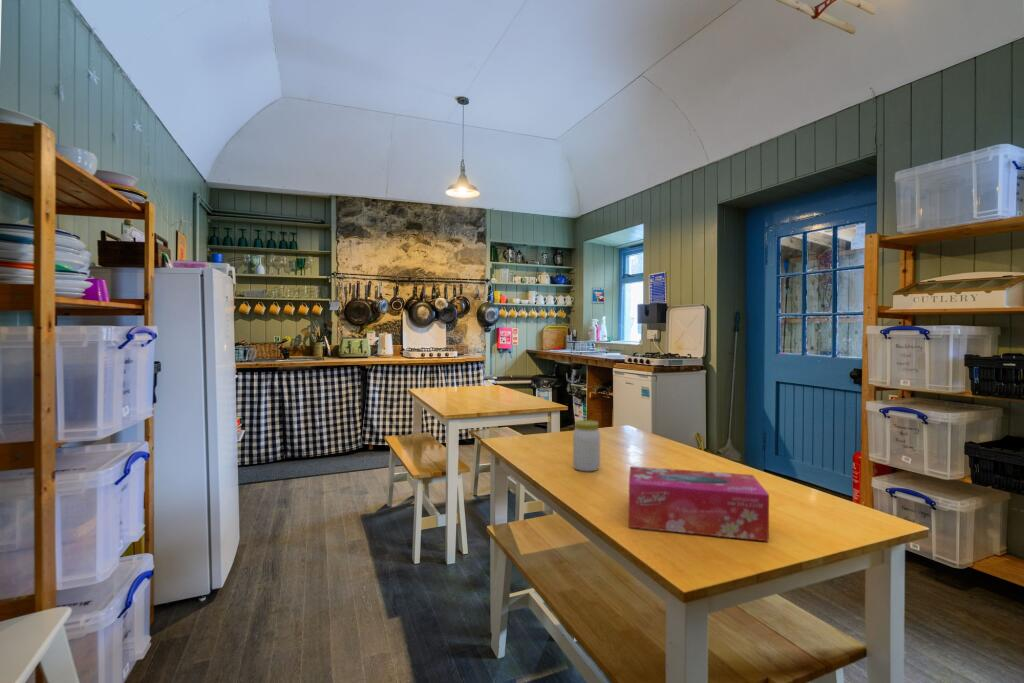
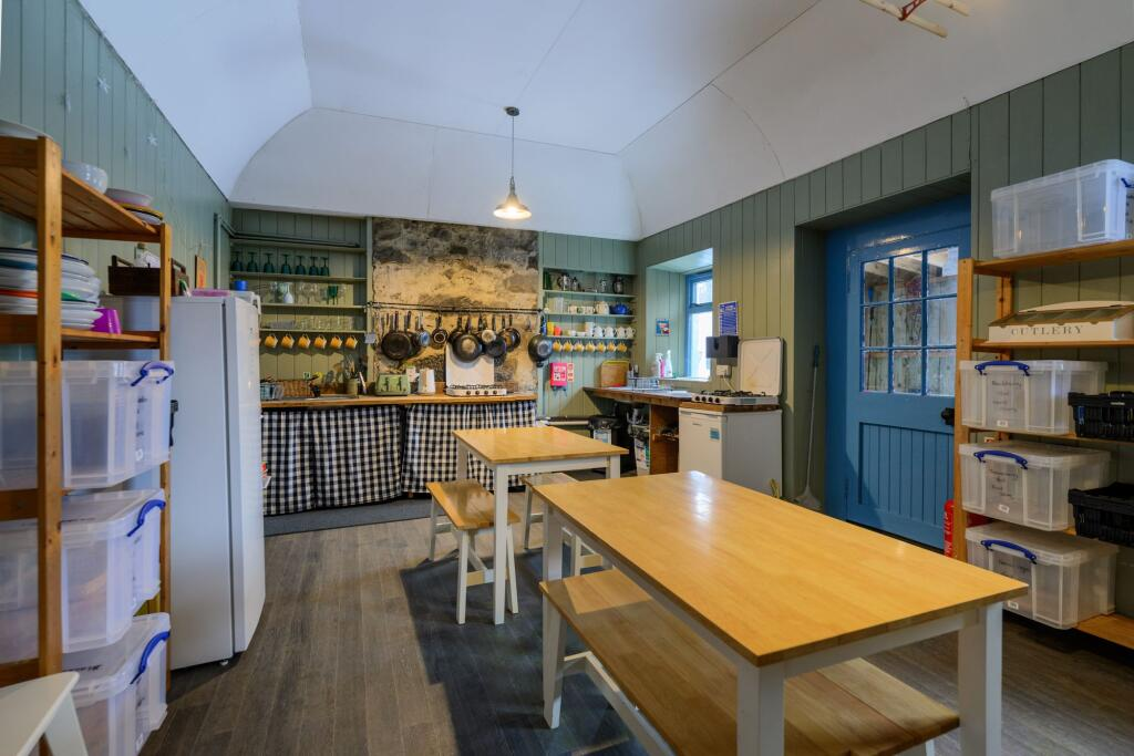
- tissue box (692, 500)
- jar (586, 445)
